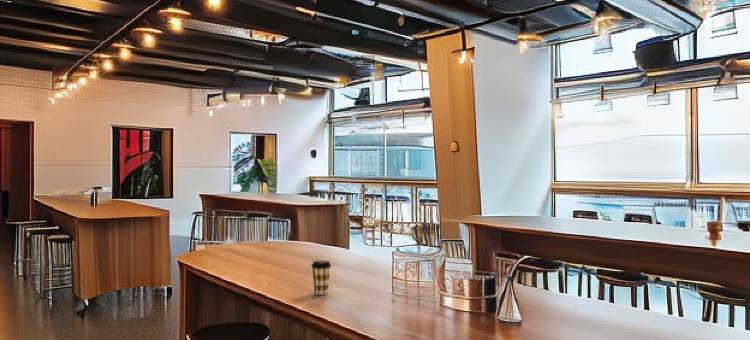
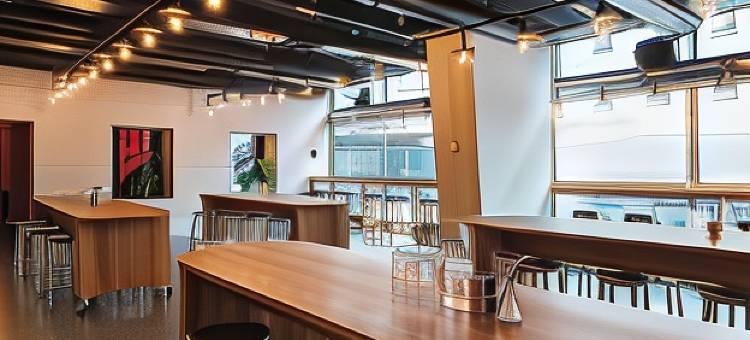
- coffee cup (321, 277)
